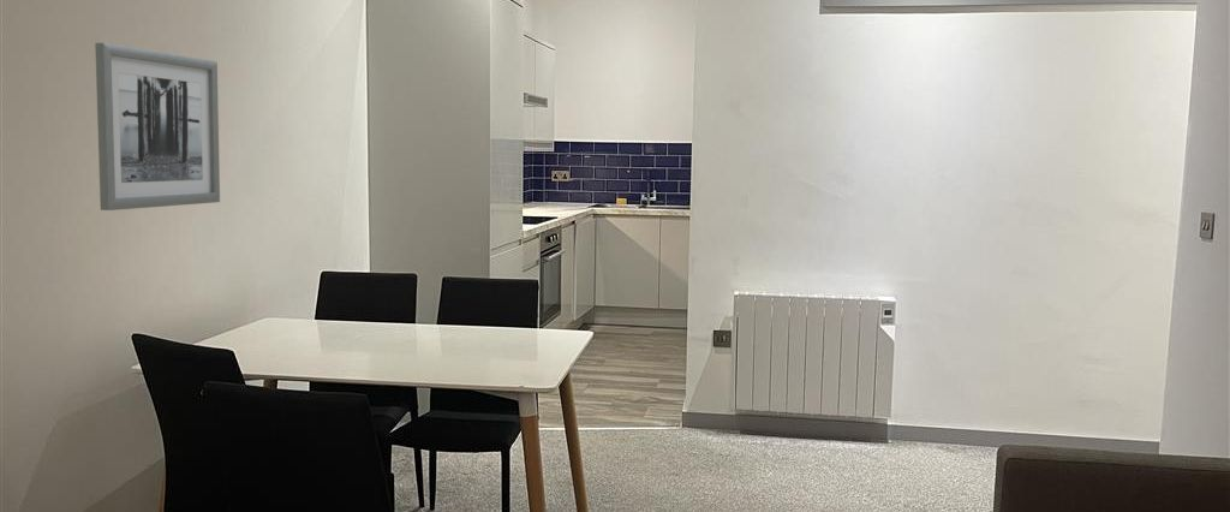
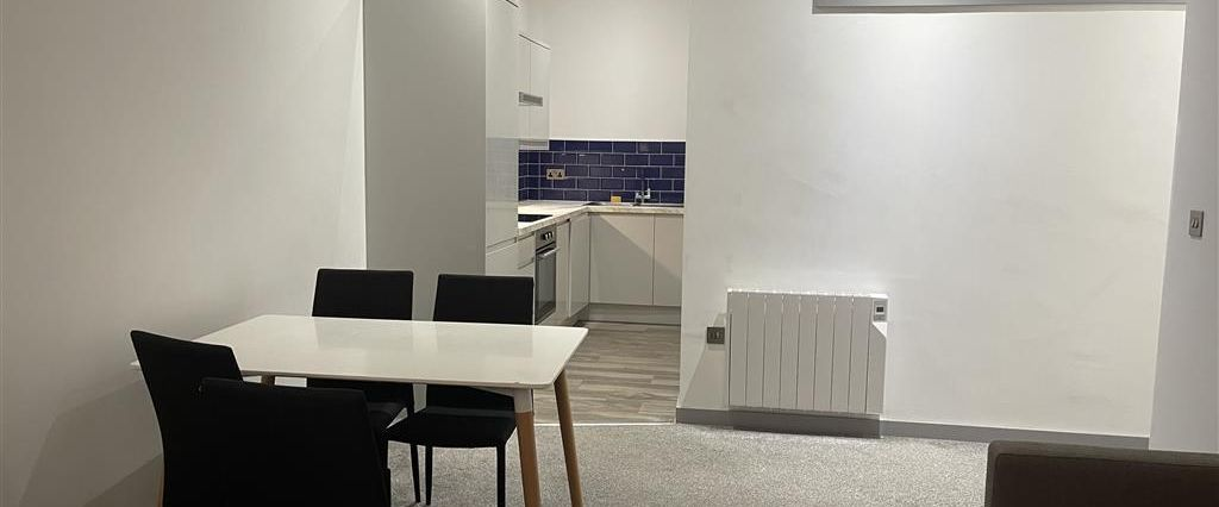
- wall art (163, 130)
